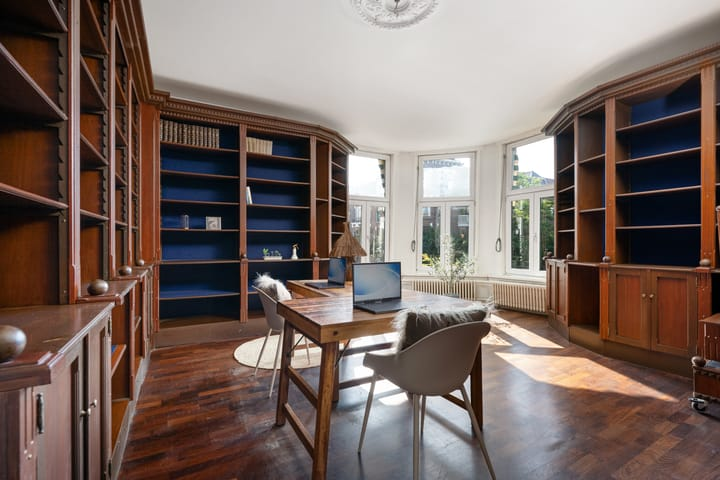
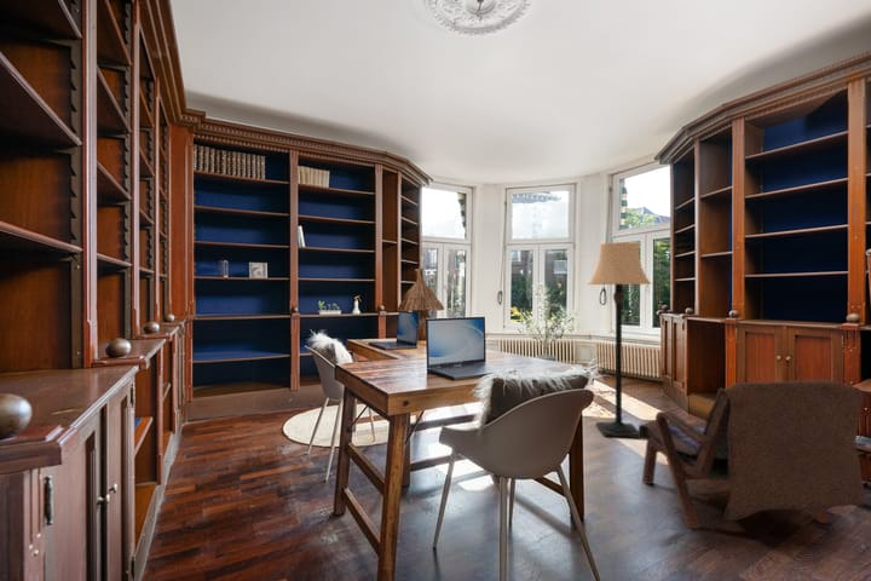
+ armchair (731, 436)
+ lamp (618, 338)
